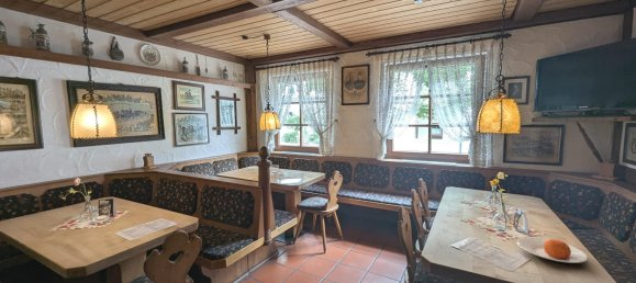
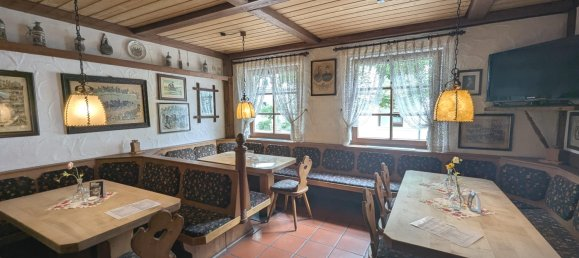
- plate (549, 246)
